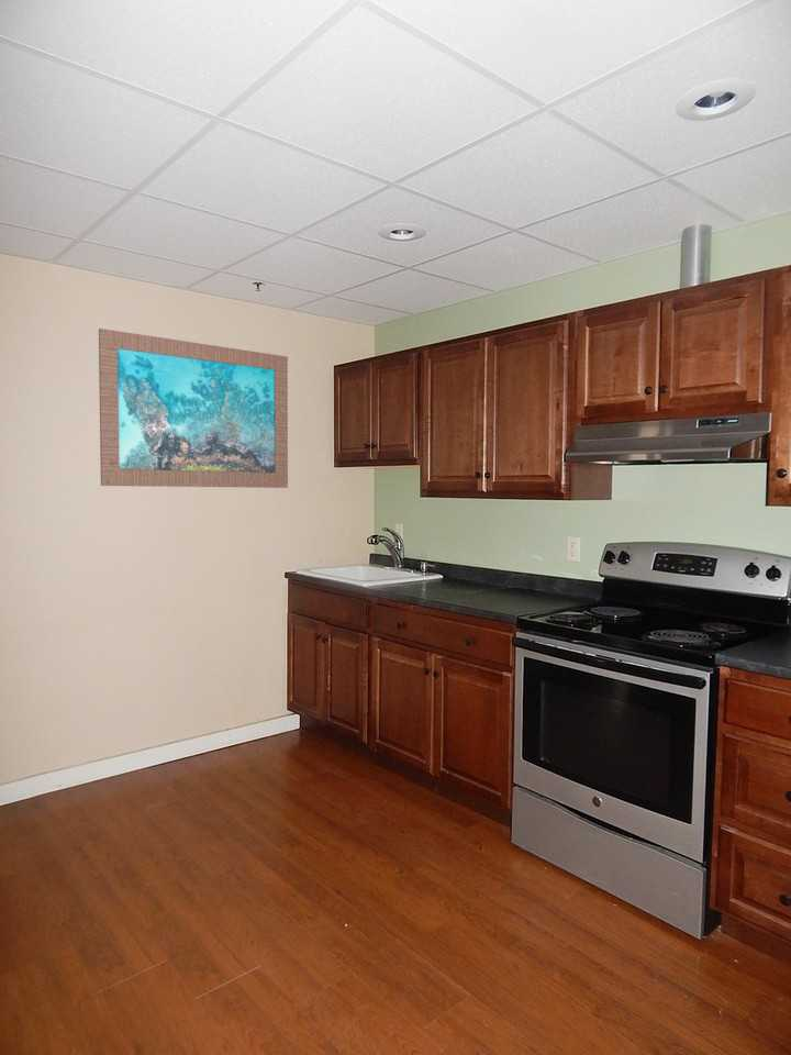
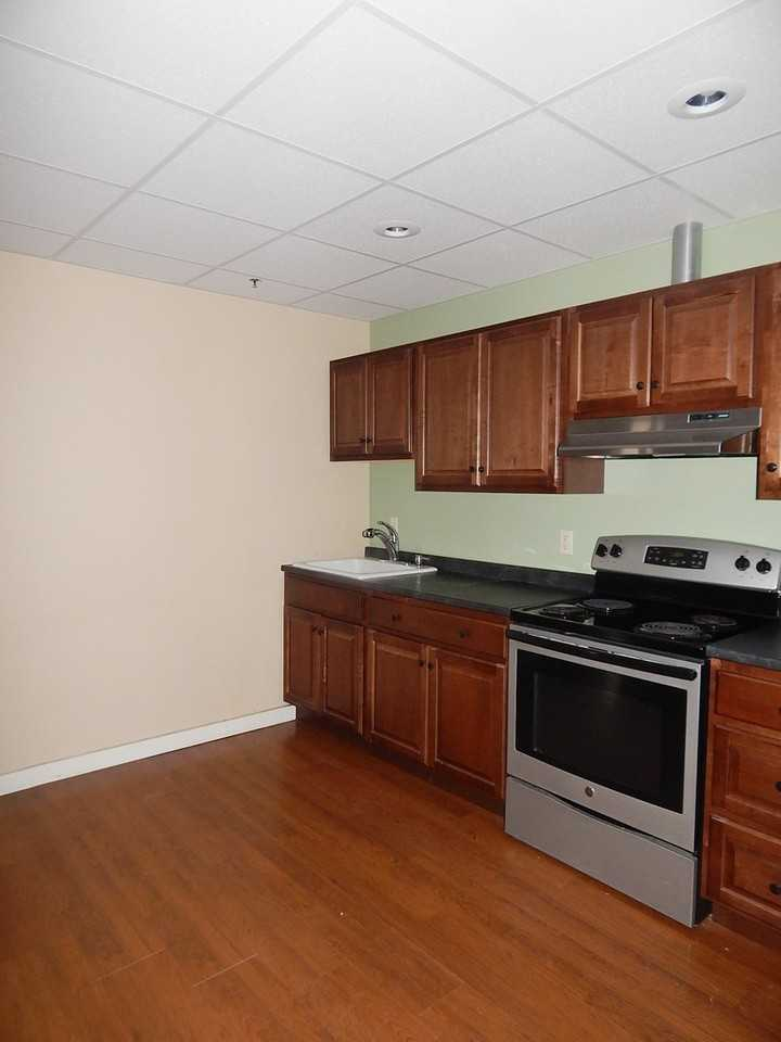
- wall art (201, 415)
